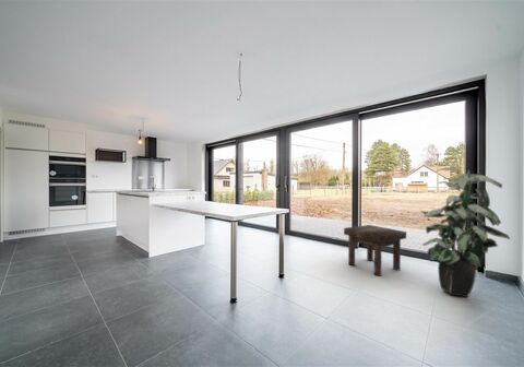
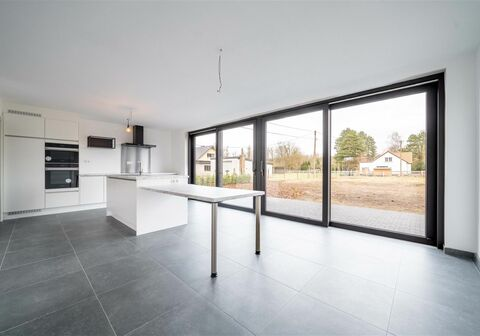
- indoor plant (456, 229)
- stool (374, 248)
